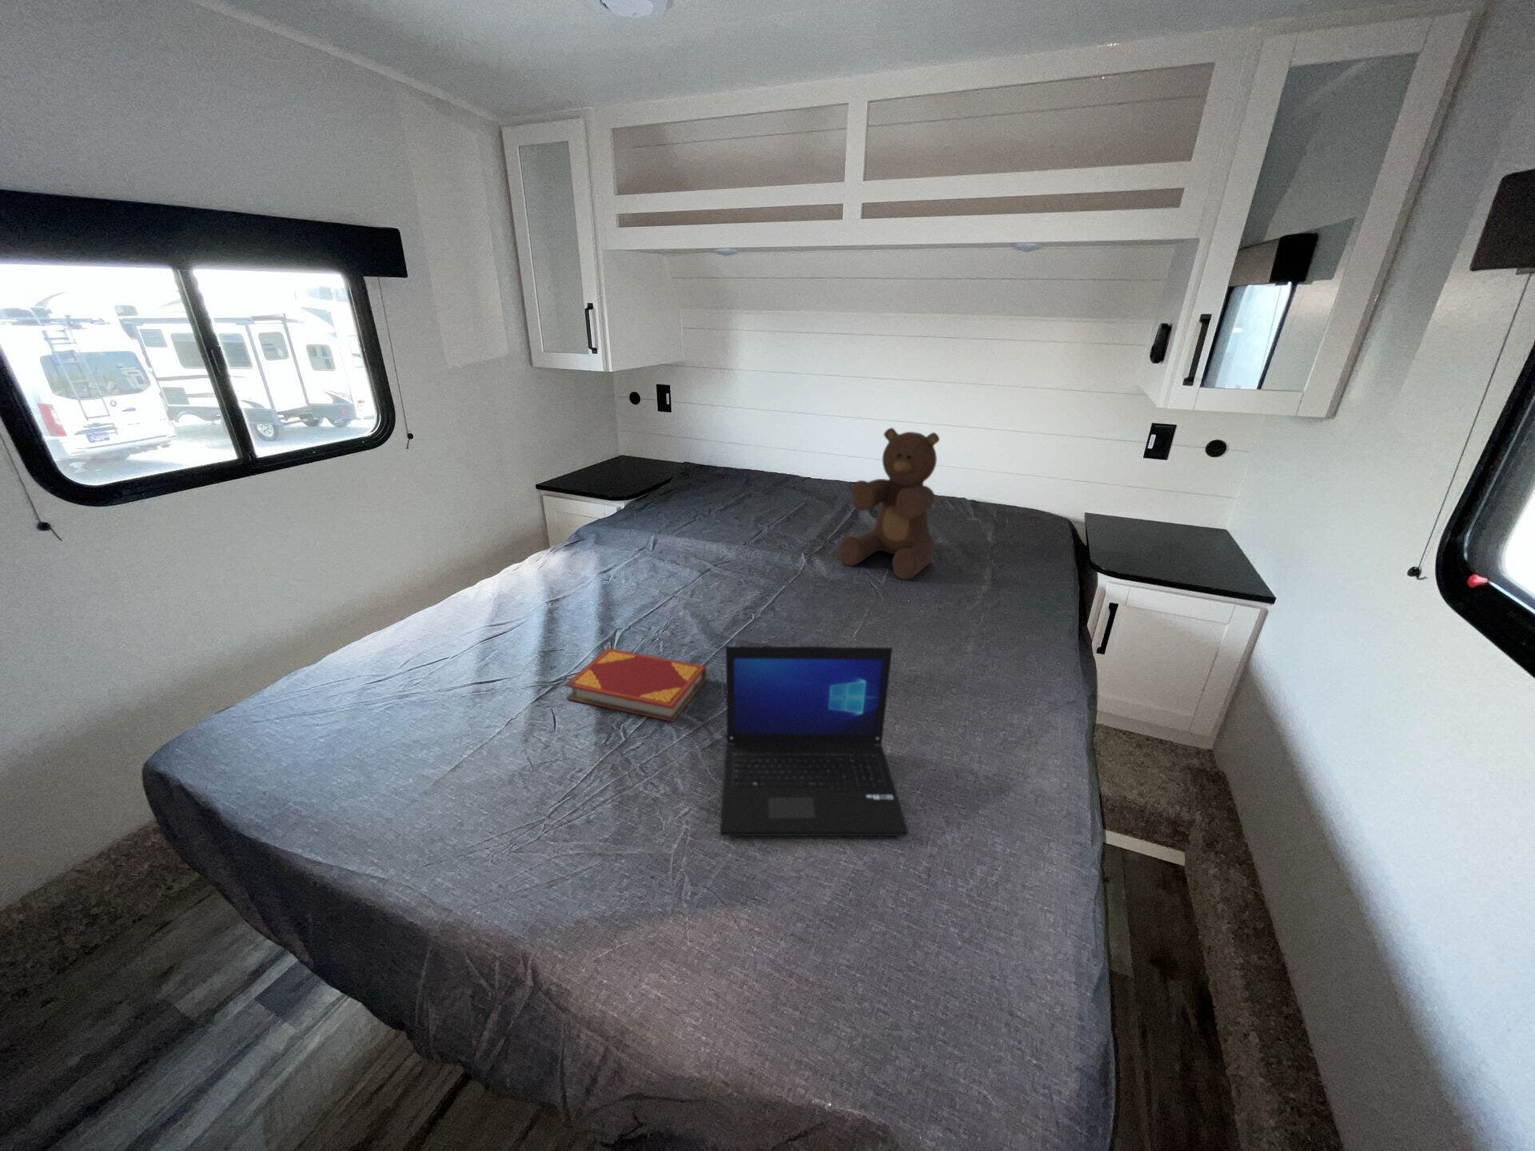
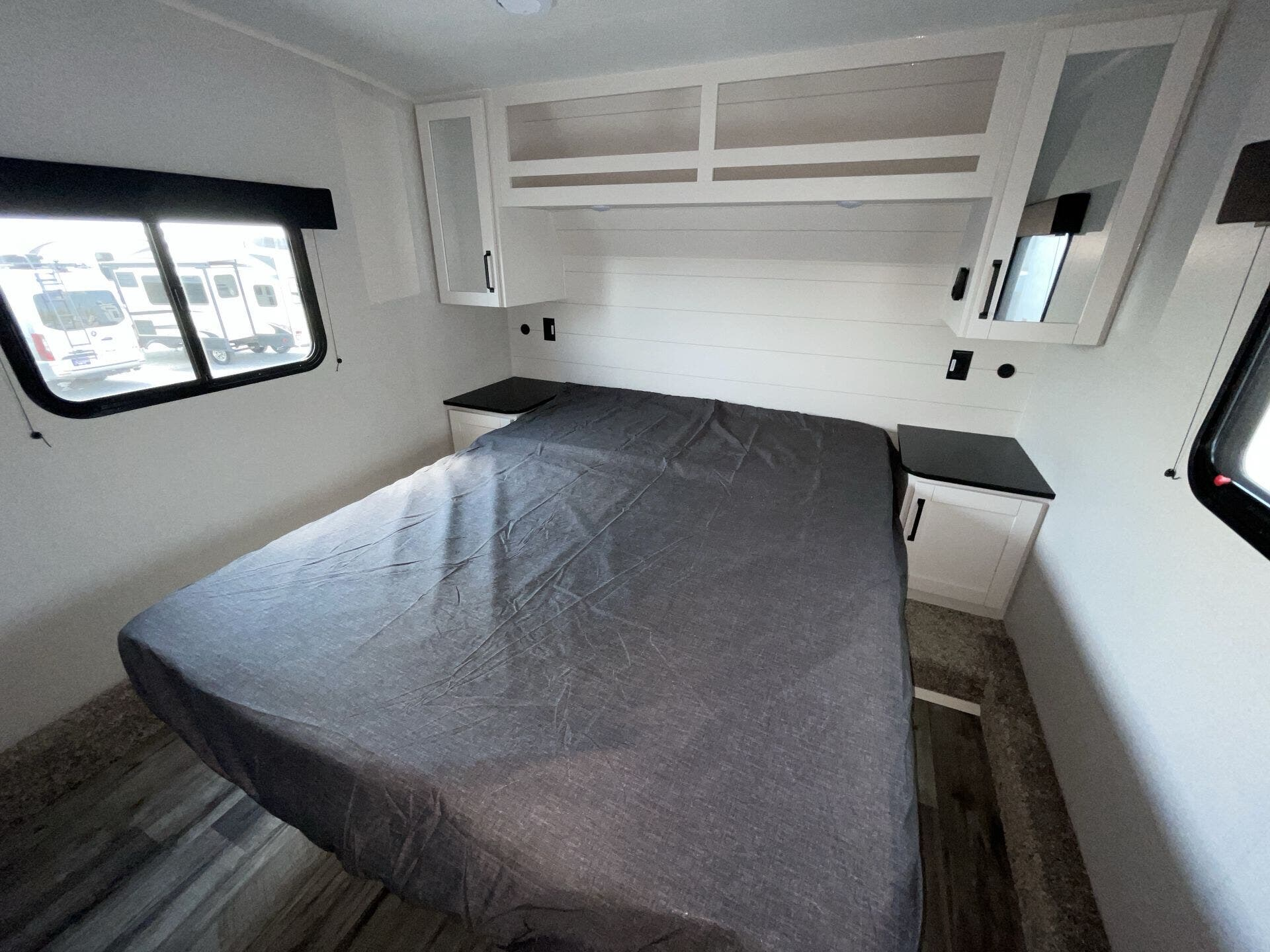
- teddy bear (898, 499)
- laptop (811, 735)
- hardback book (638, 681)
